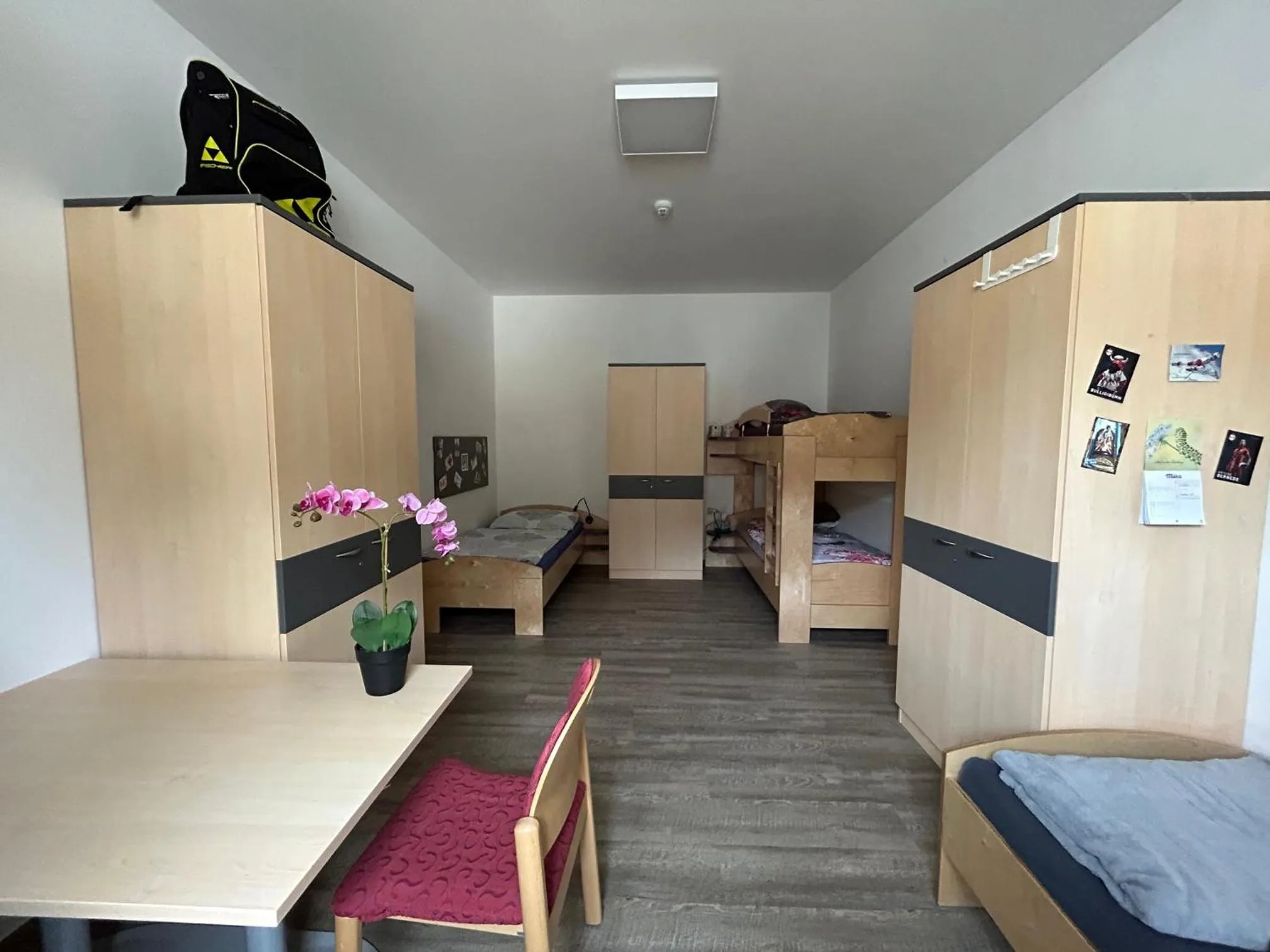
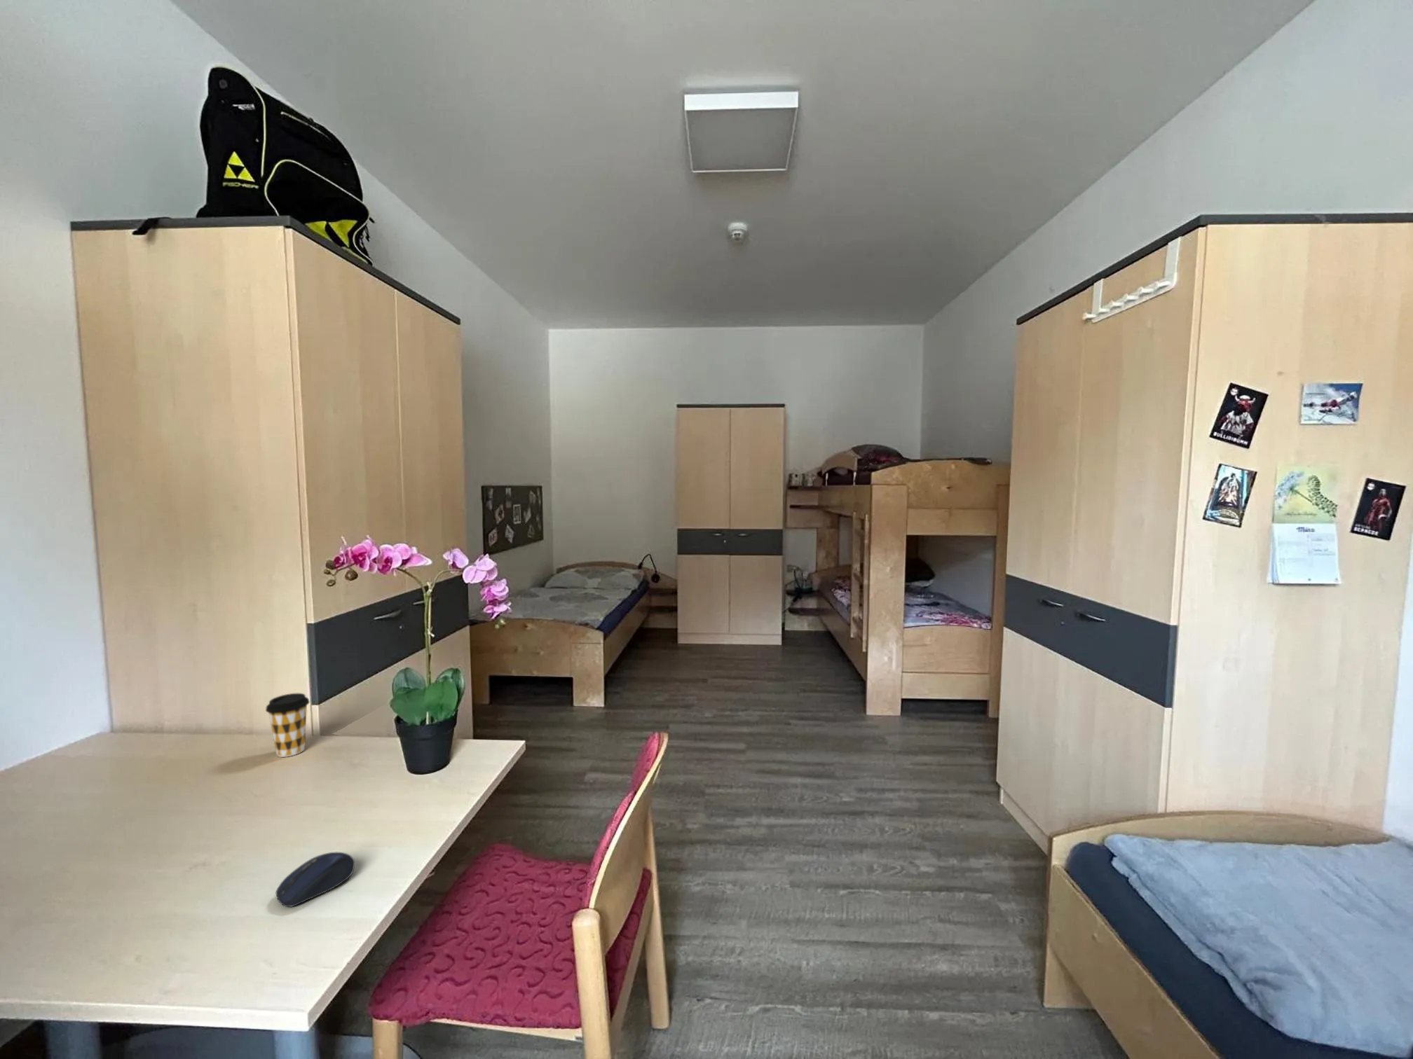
+ computer mouse (316, 872)
+ coffee cup (289, 725)
